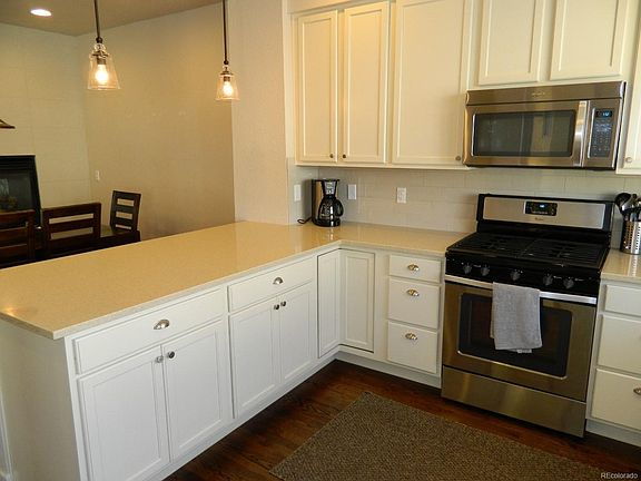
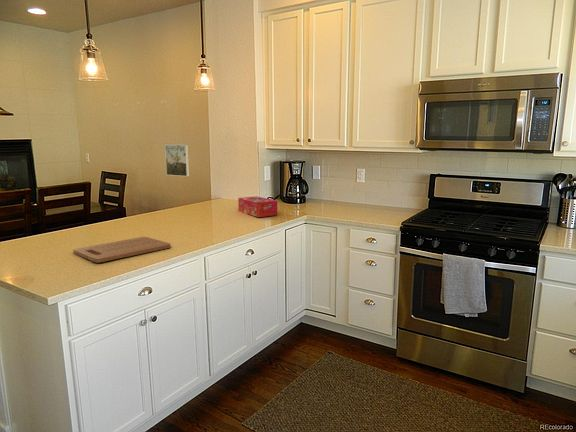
+ tissue box (257, 206)
+ cutting board (123, 248)
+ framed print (177, 160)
